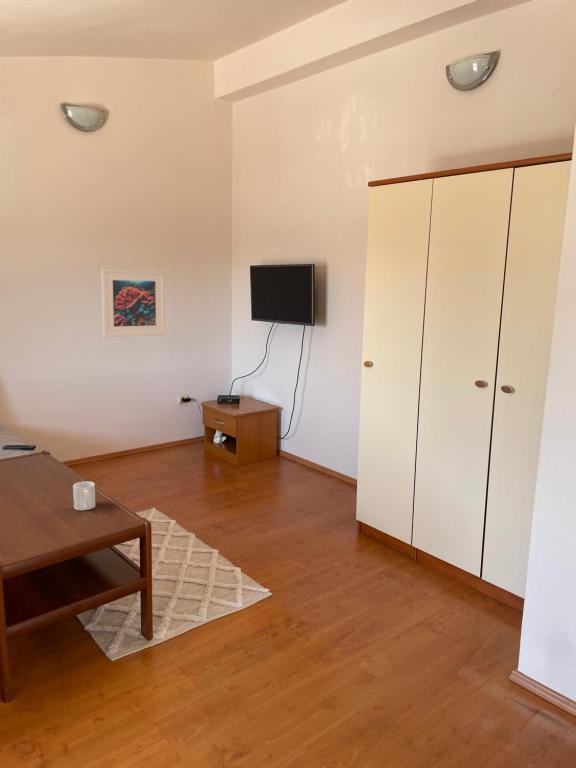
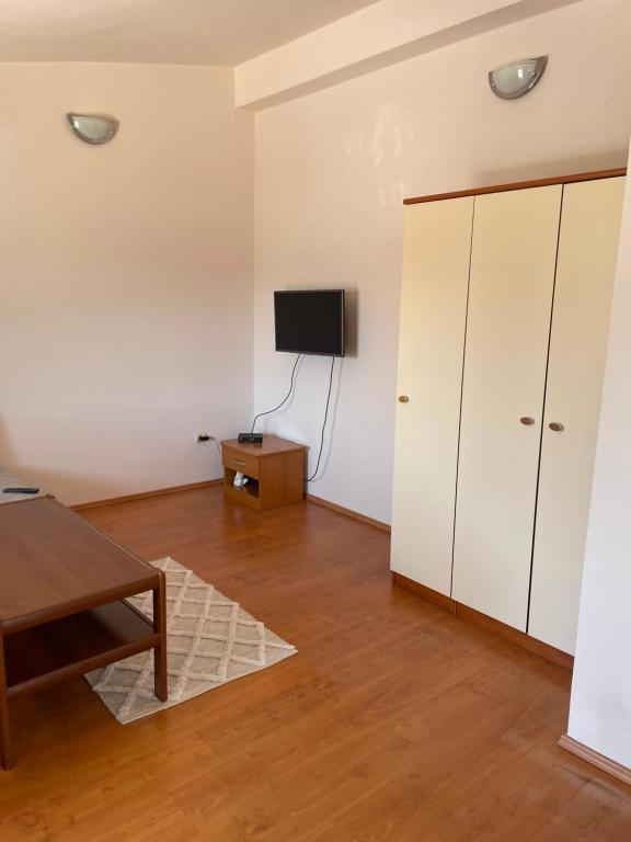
- mug (85, 497)
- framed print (134, 303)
